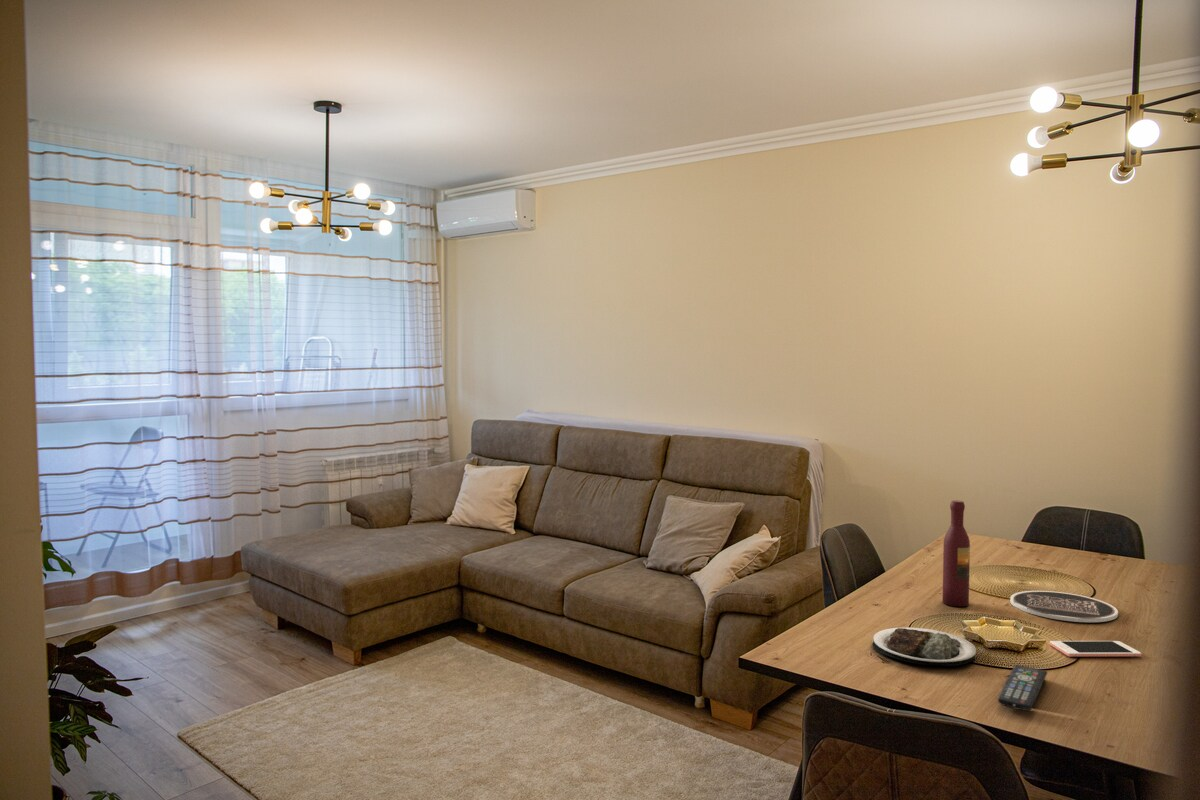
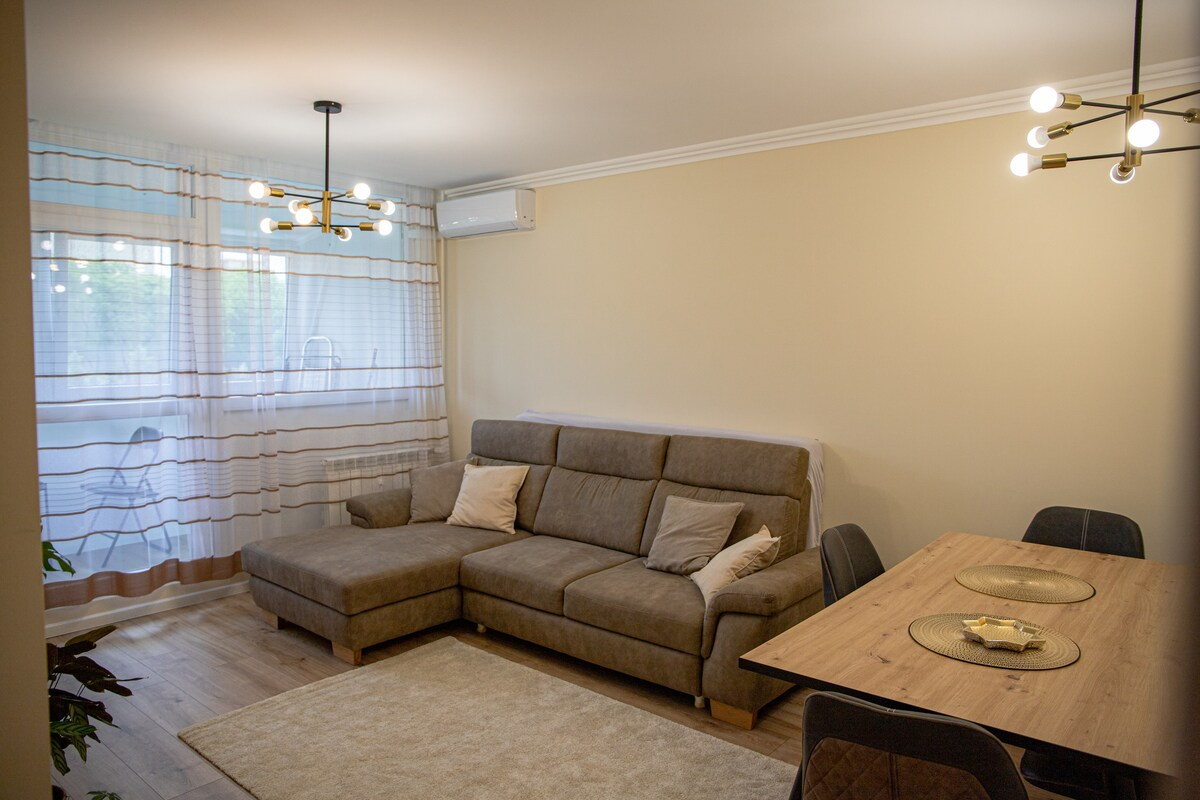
- plate (1062, 605)
- plate (923, 643)
- wine bottle (956, 552)
- cell phone (1094, 648)
- remote control (1023, 686)
